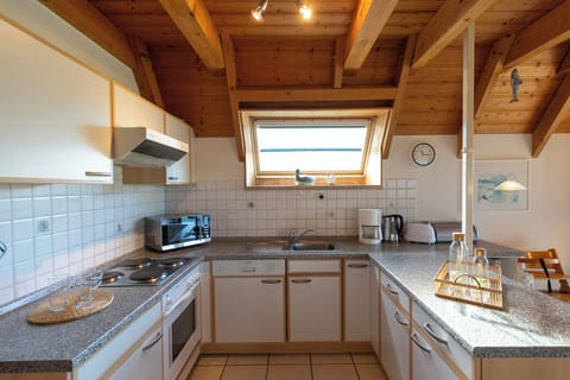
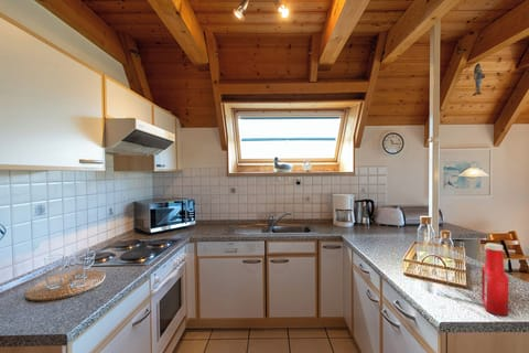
+ soap bottle (494, 276)
